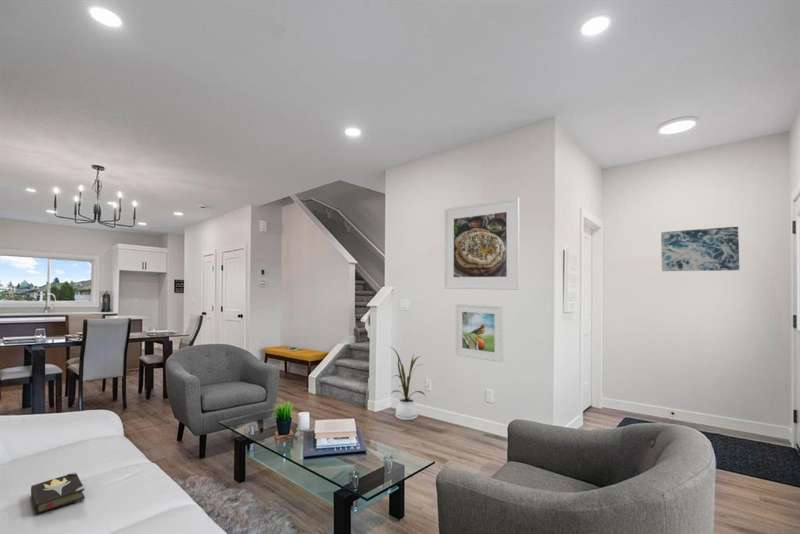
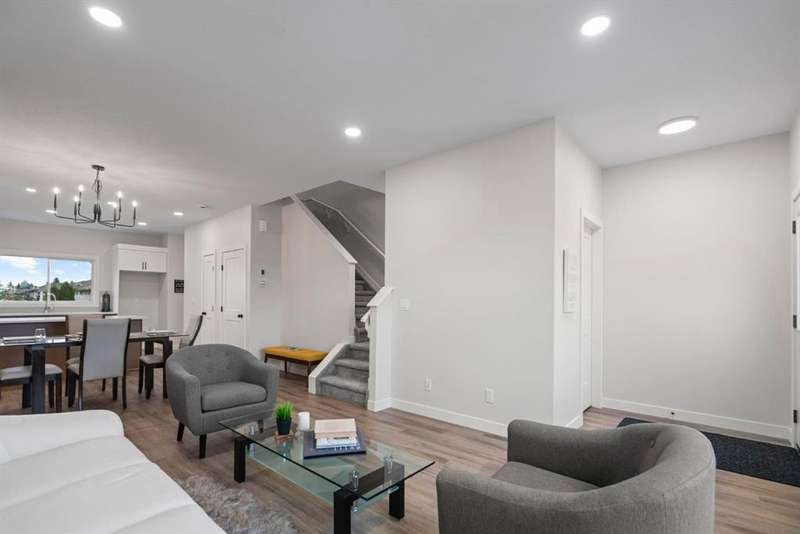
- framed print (478, 331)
- house plant (405, 382)
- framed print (479, 246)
- wall art (698, 250)
- hardback book (57, 491)
